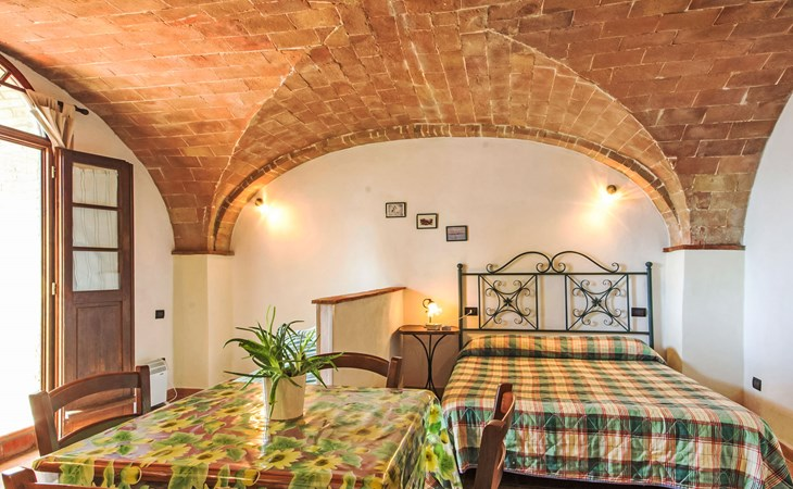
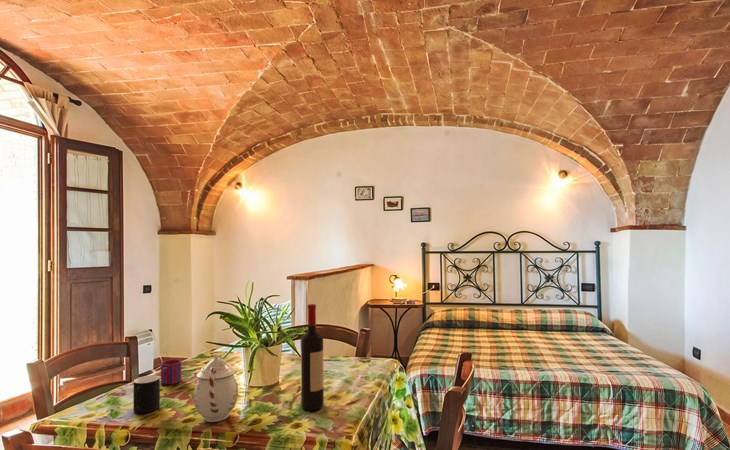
+ cup (143, 396)
+ teapot (216, 384)
+ wine bottle (312, 355)
+ mug (168, 373)
